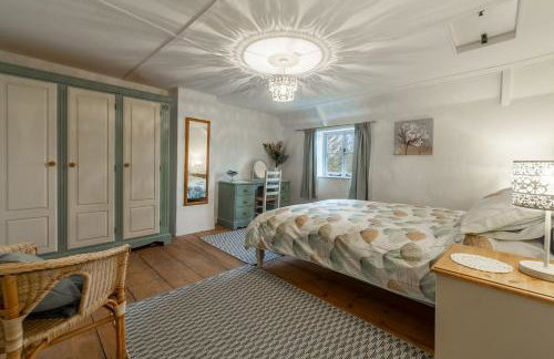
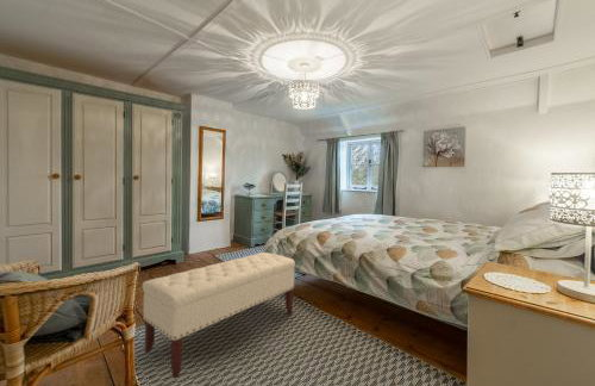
+ bench (228, 298)
